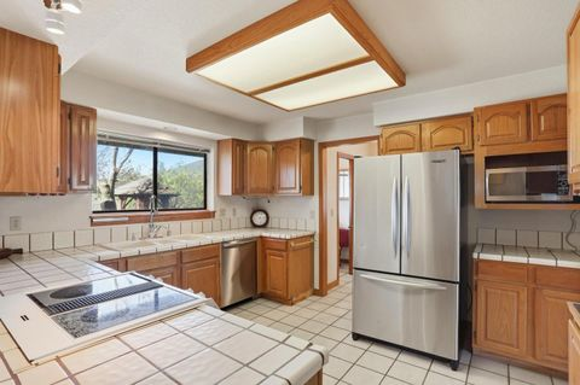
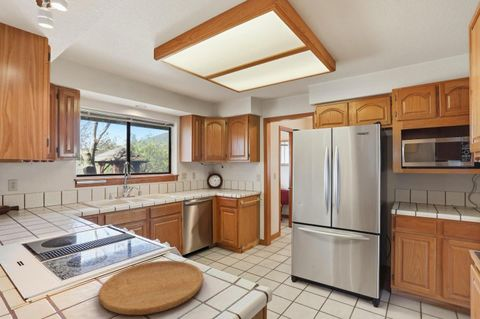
+ cutting board (154, 283)
